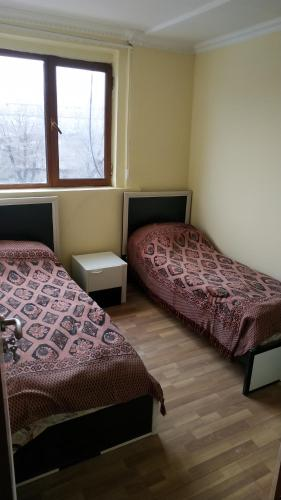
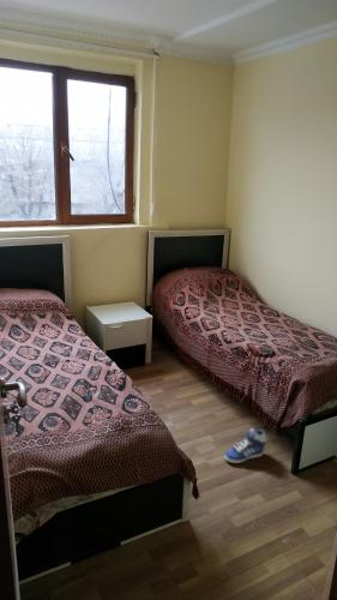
+ sneaker (245, 442)
